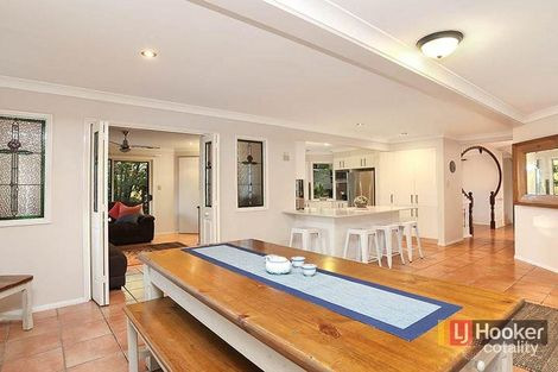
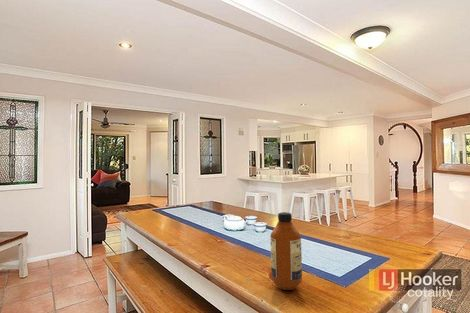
+ bottle (285, 249)
